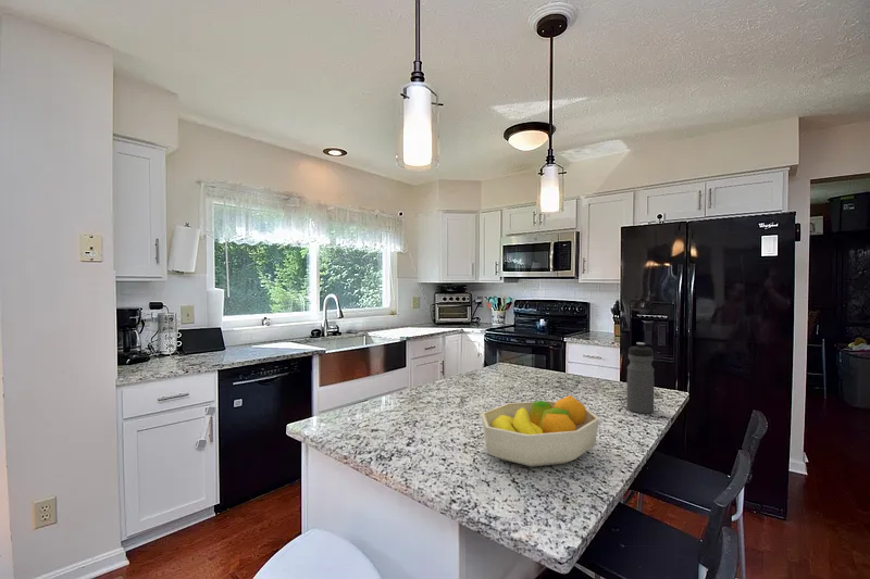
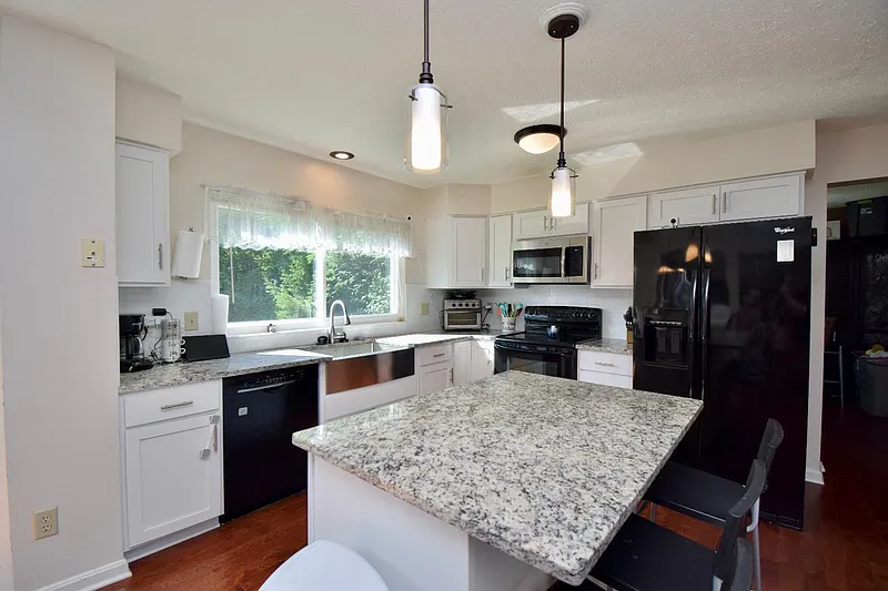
- water bottle (639, 376)
- fruit bowl (538, 425)
